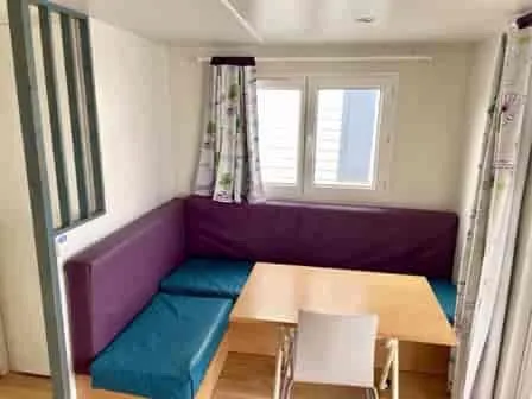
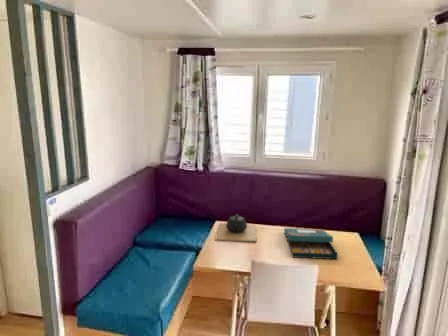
+ teapot (236, 224)
+ board game (308, 238)
